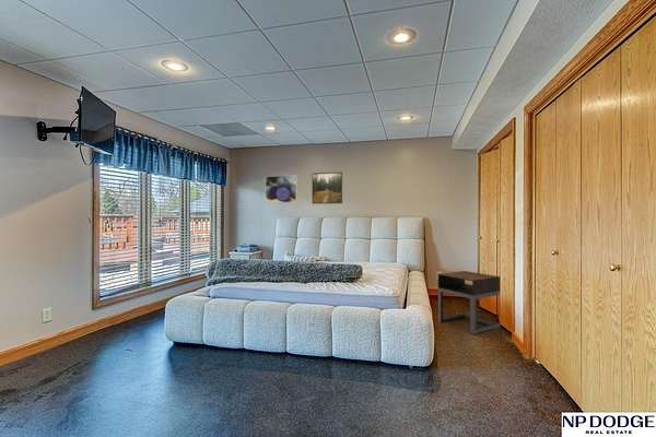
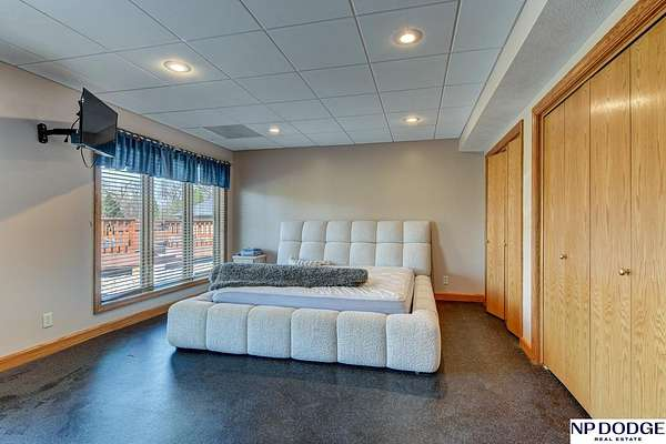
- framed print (281, 189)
- nightstand (470, 299)
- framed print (327, 188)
